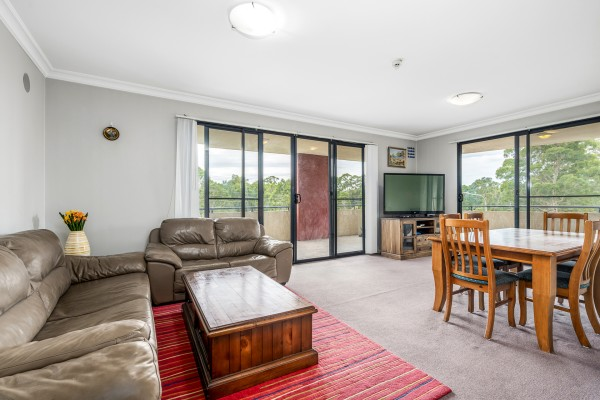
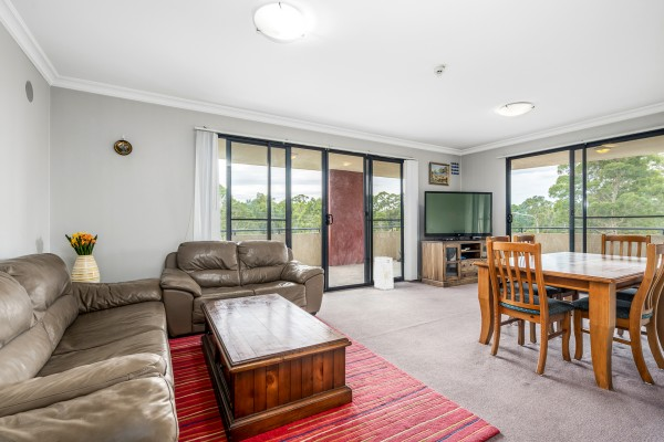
+ air purifier (383, 272)
